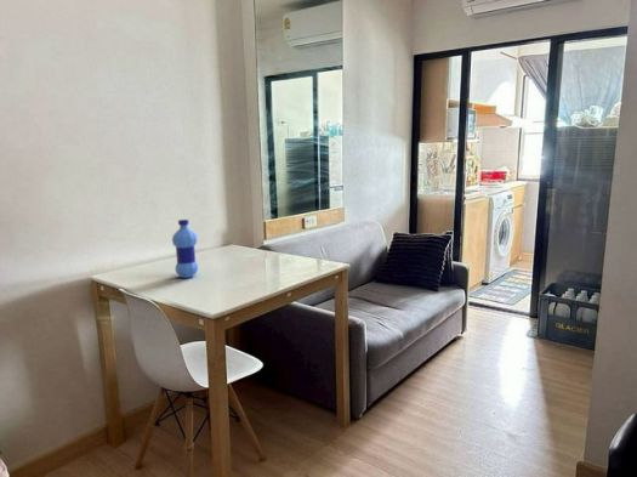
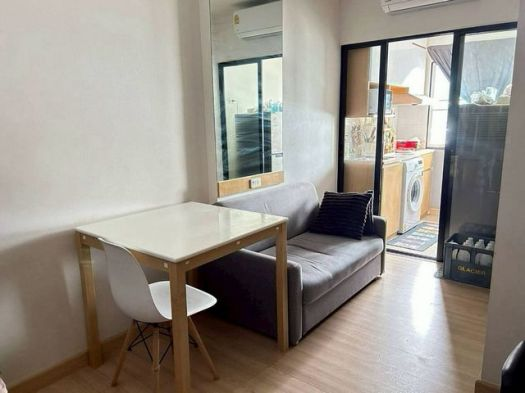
- water bottle (184, 248)
